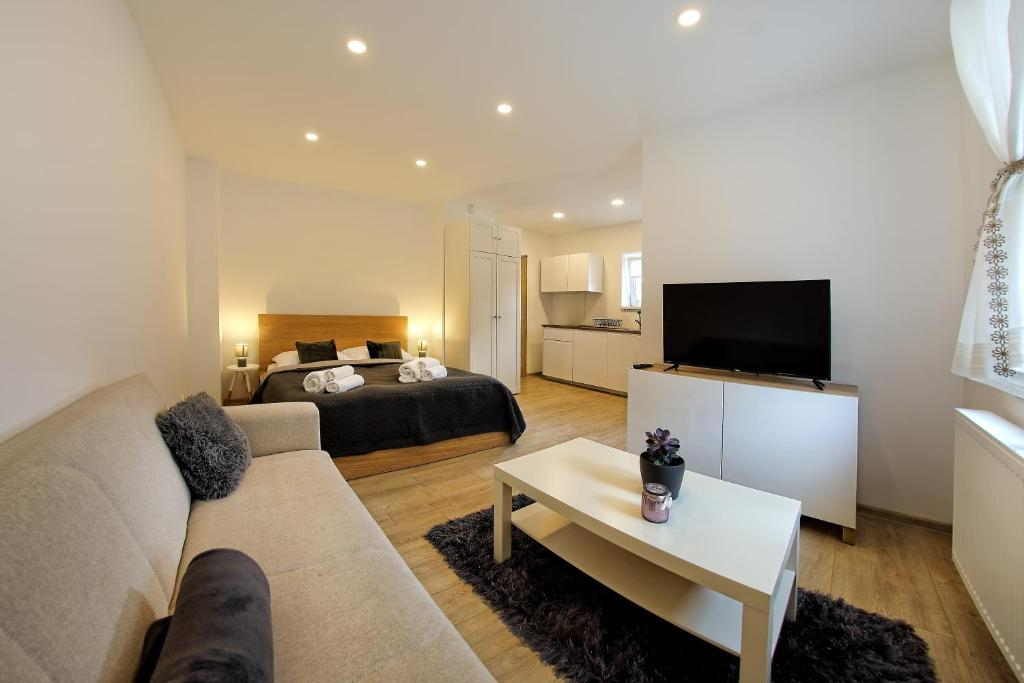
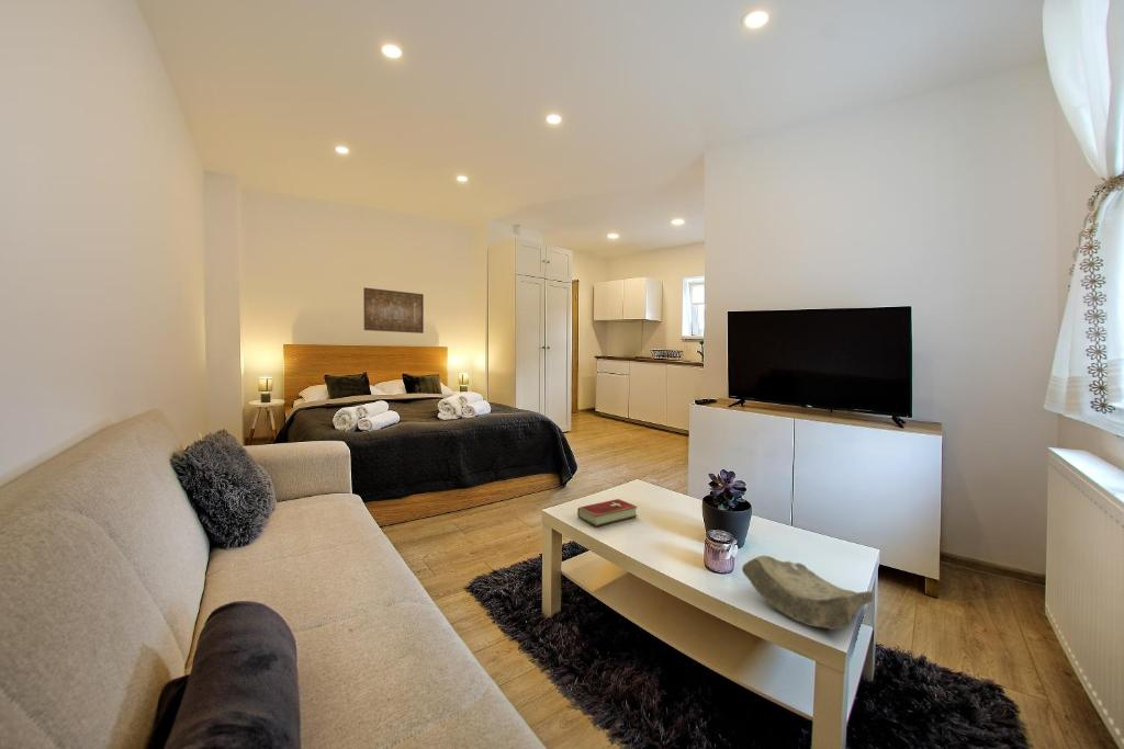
+ decorative bowl (811, 582)
+ wall art (394, 311)
+ hardcover book (607, 511)
